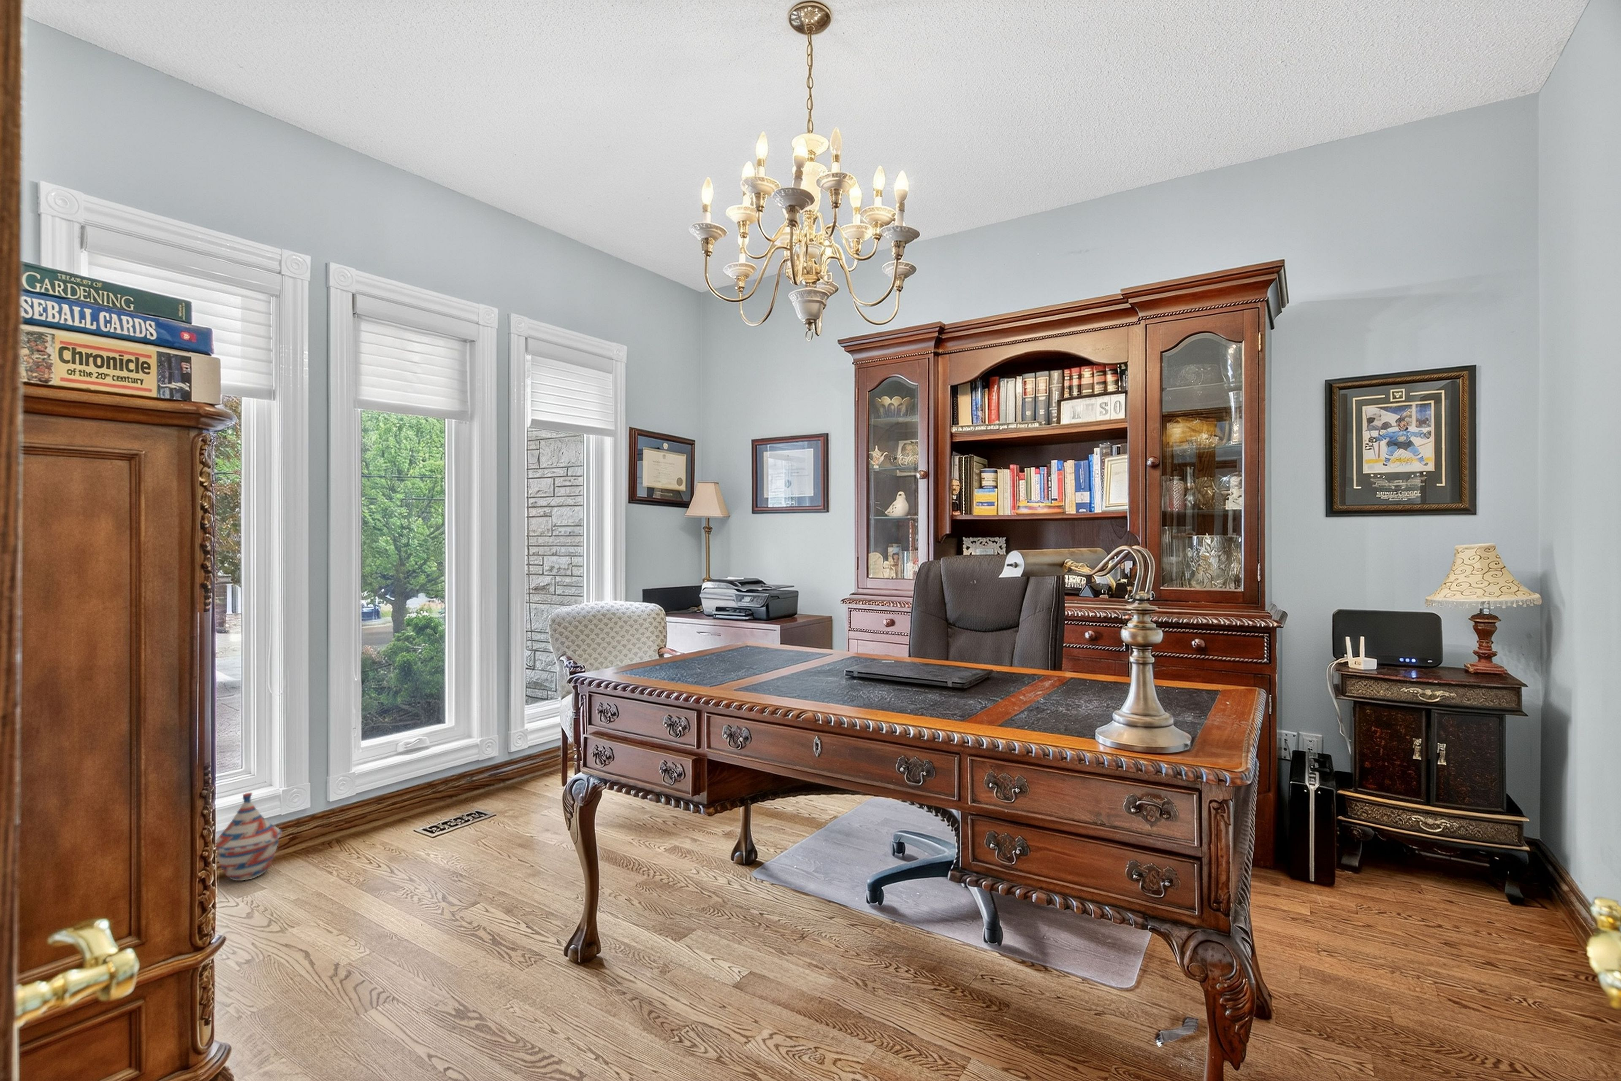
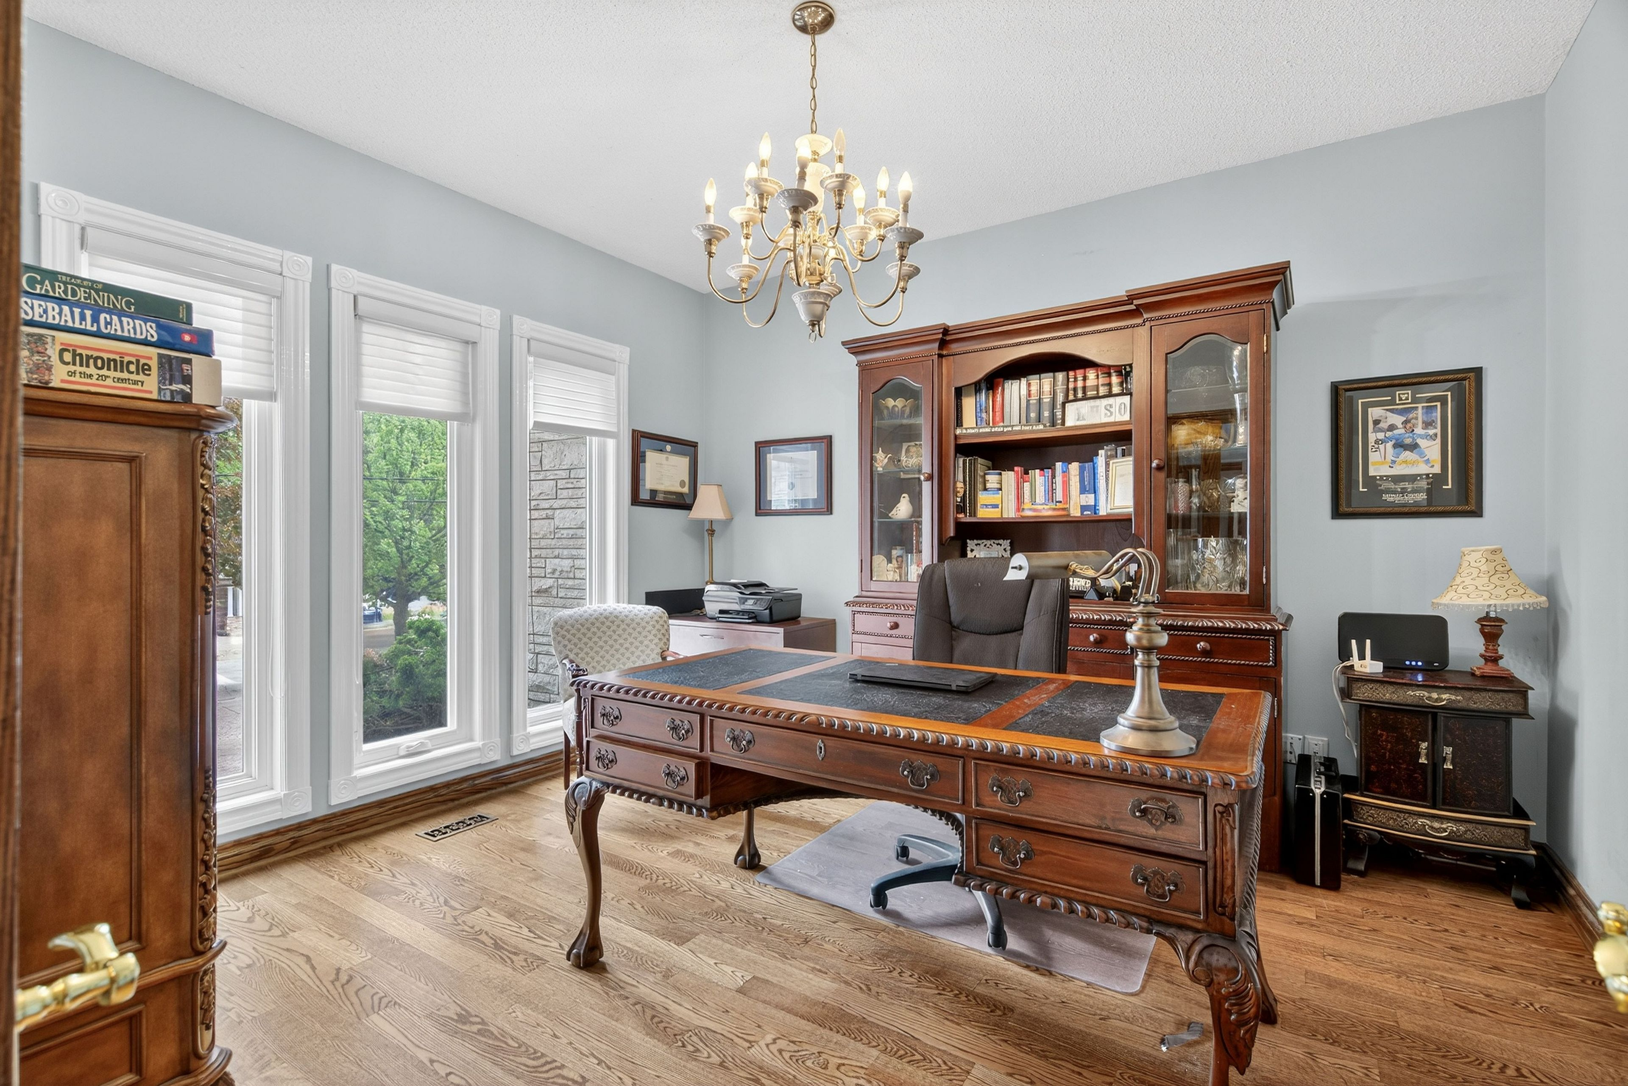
- woven basket (247, 834)
